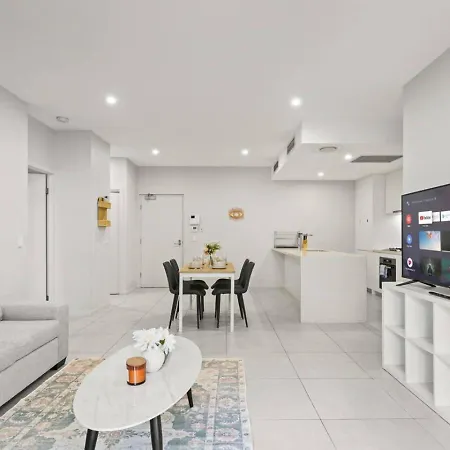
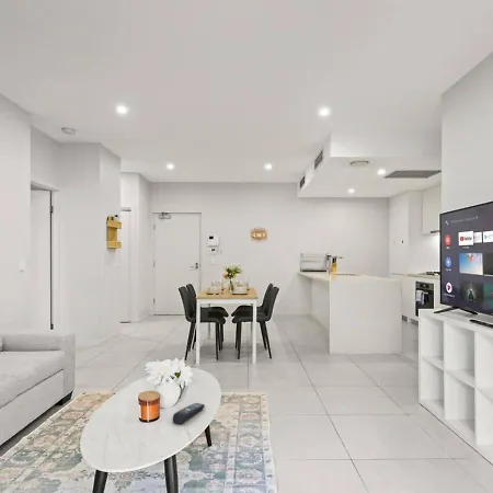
+ remote control (188, 411)
